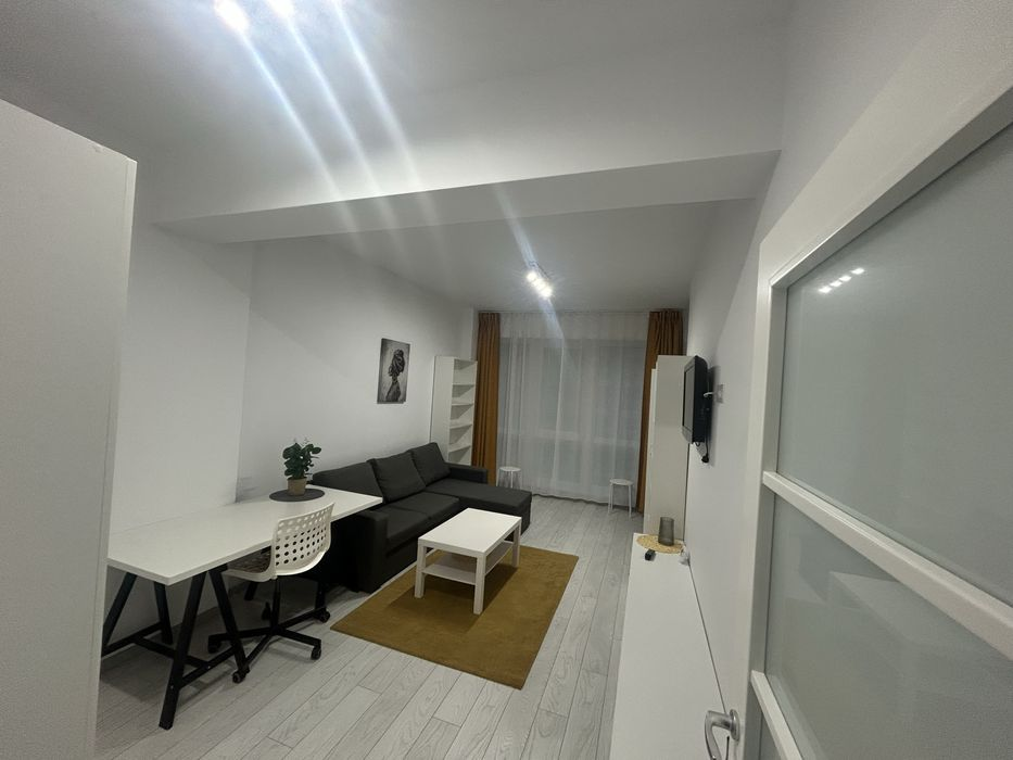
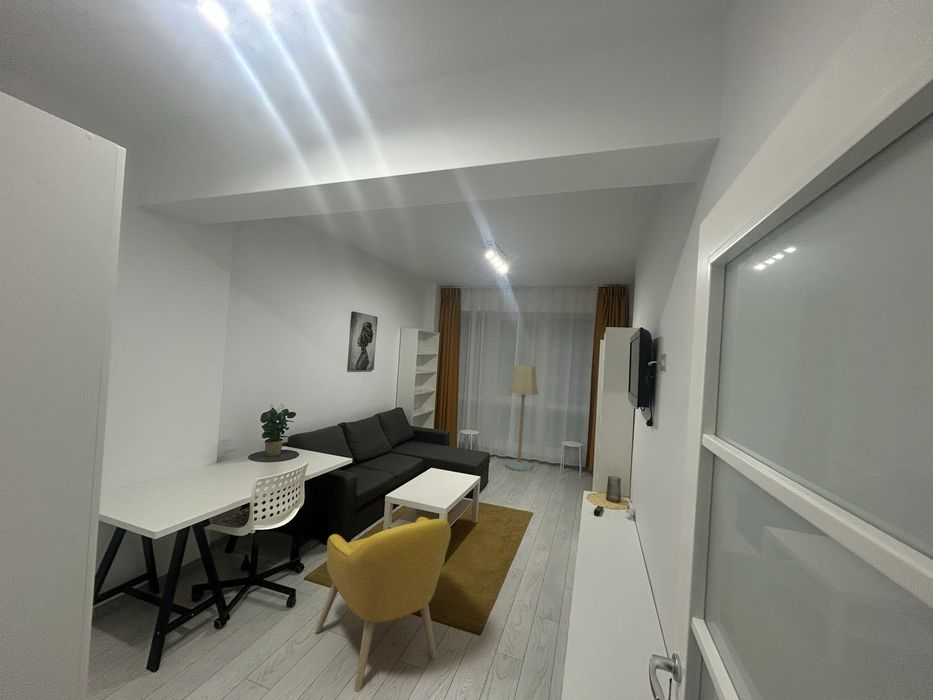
+ floor lamp (522, 415)
+ armchair (391, 572)
